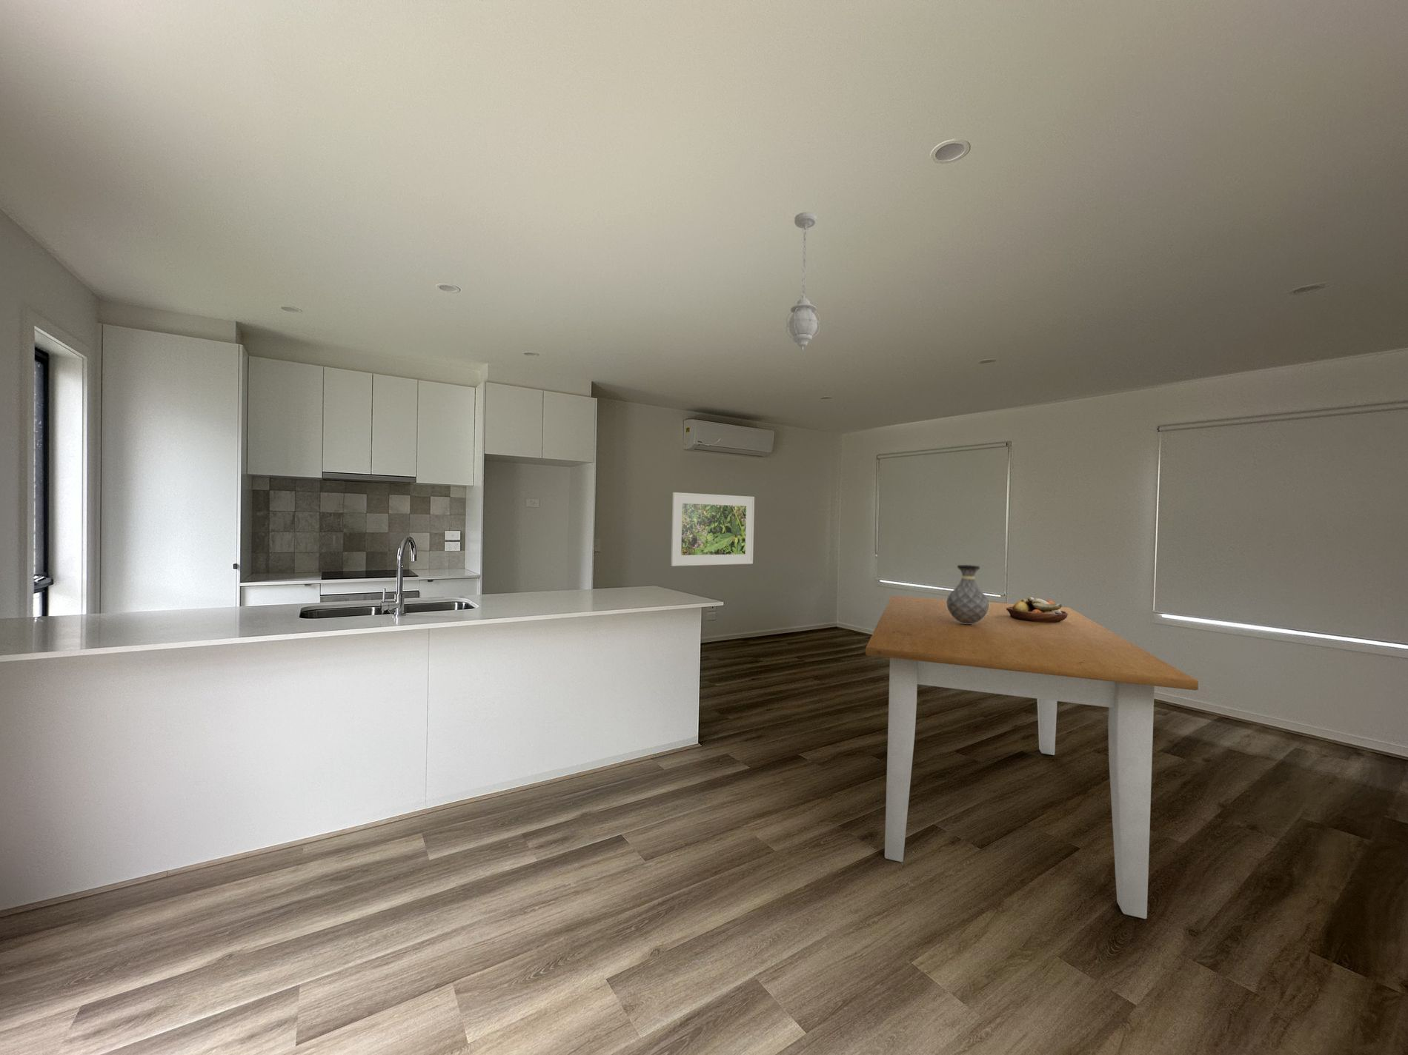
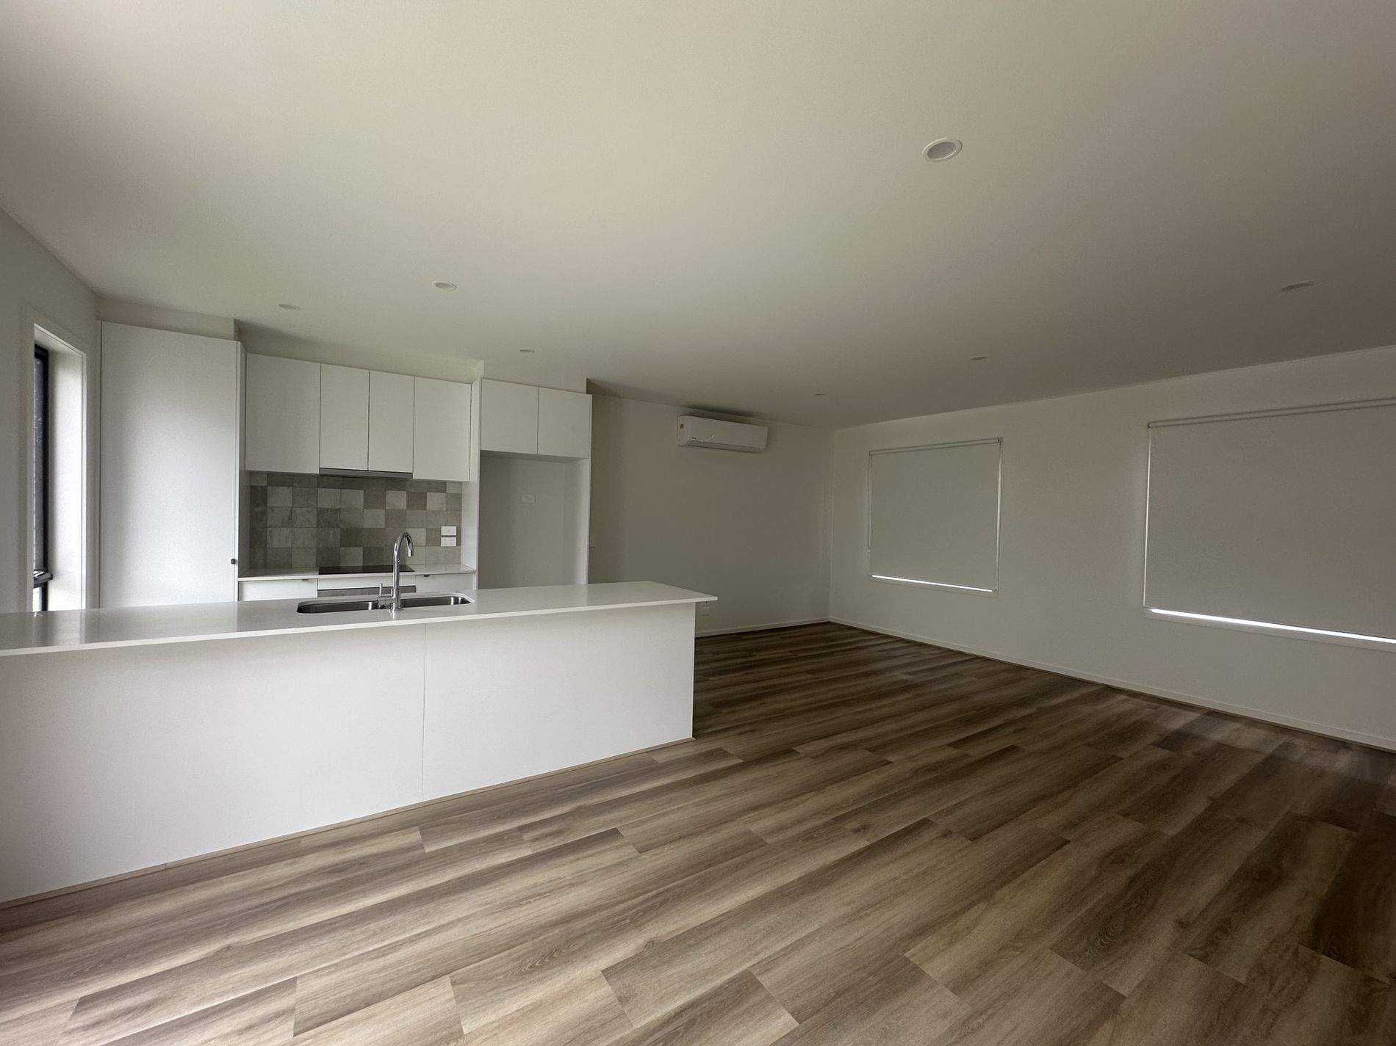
- vase (967, 594)
- table (988, 693)
- pendant light (804, 285)
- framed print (714, 530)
- fruit bowl (1037, 607)
